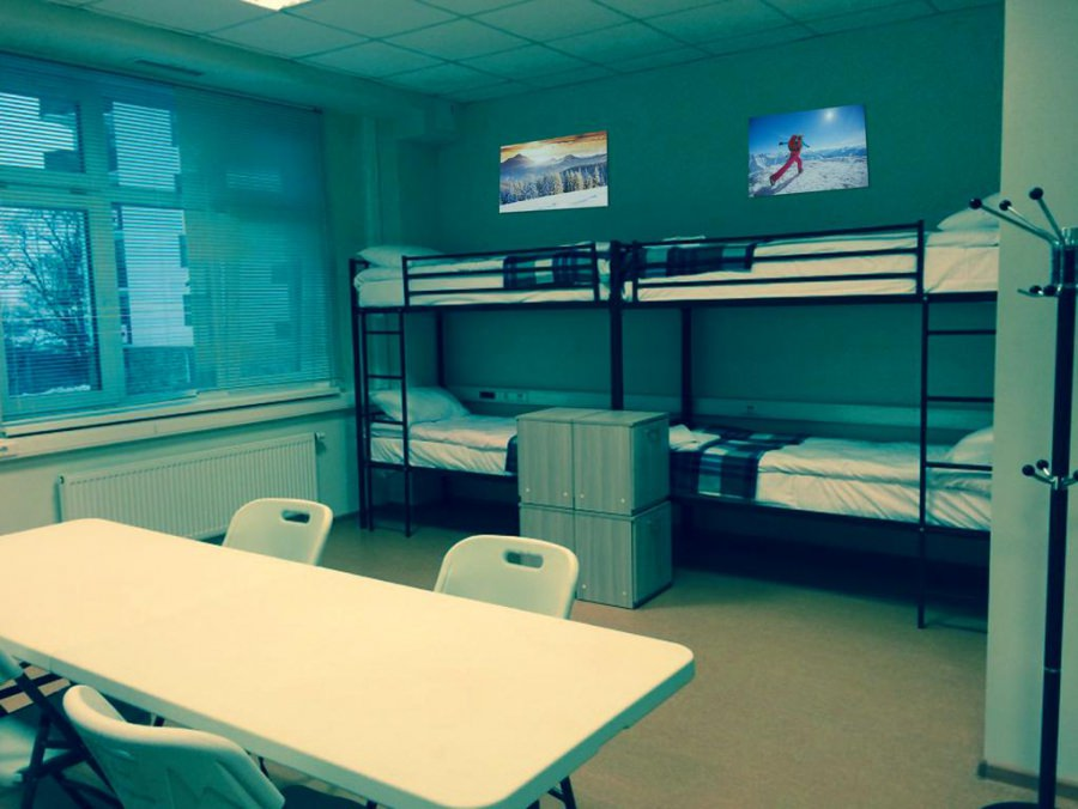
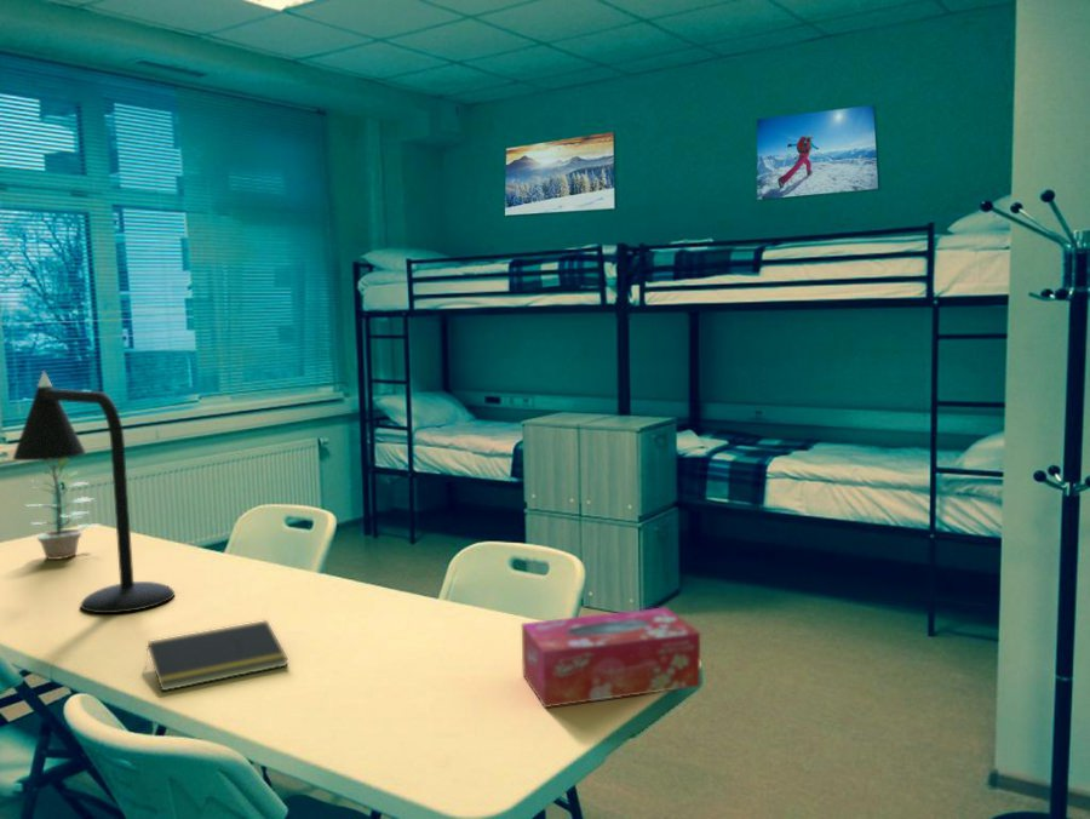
+ plant (62, 493)
+ desk lamp (81, 454)
+ tissue box (609, 654)
+ notepad (217, 653)
